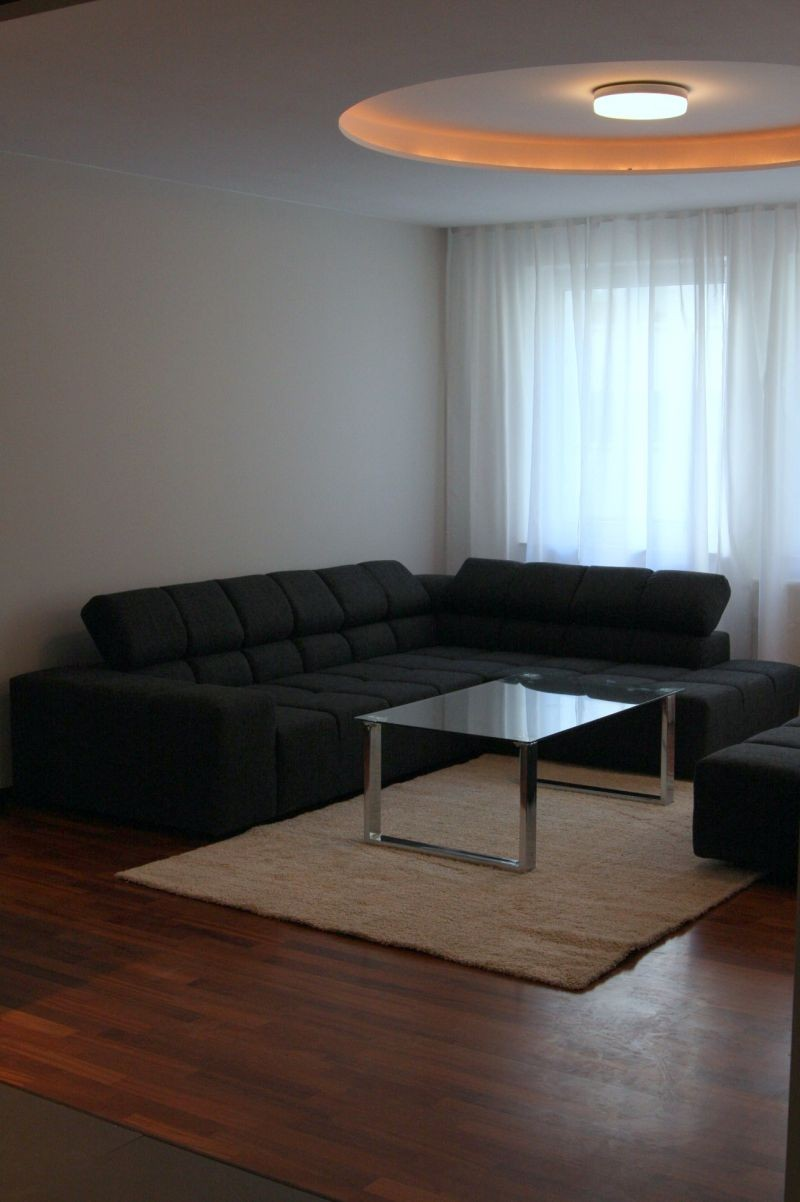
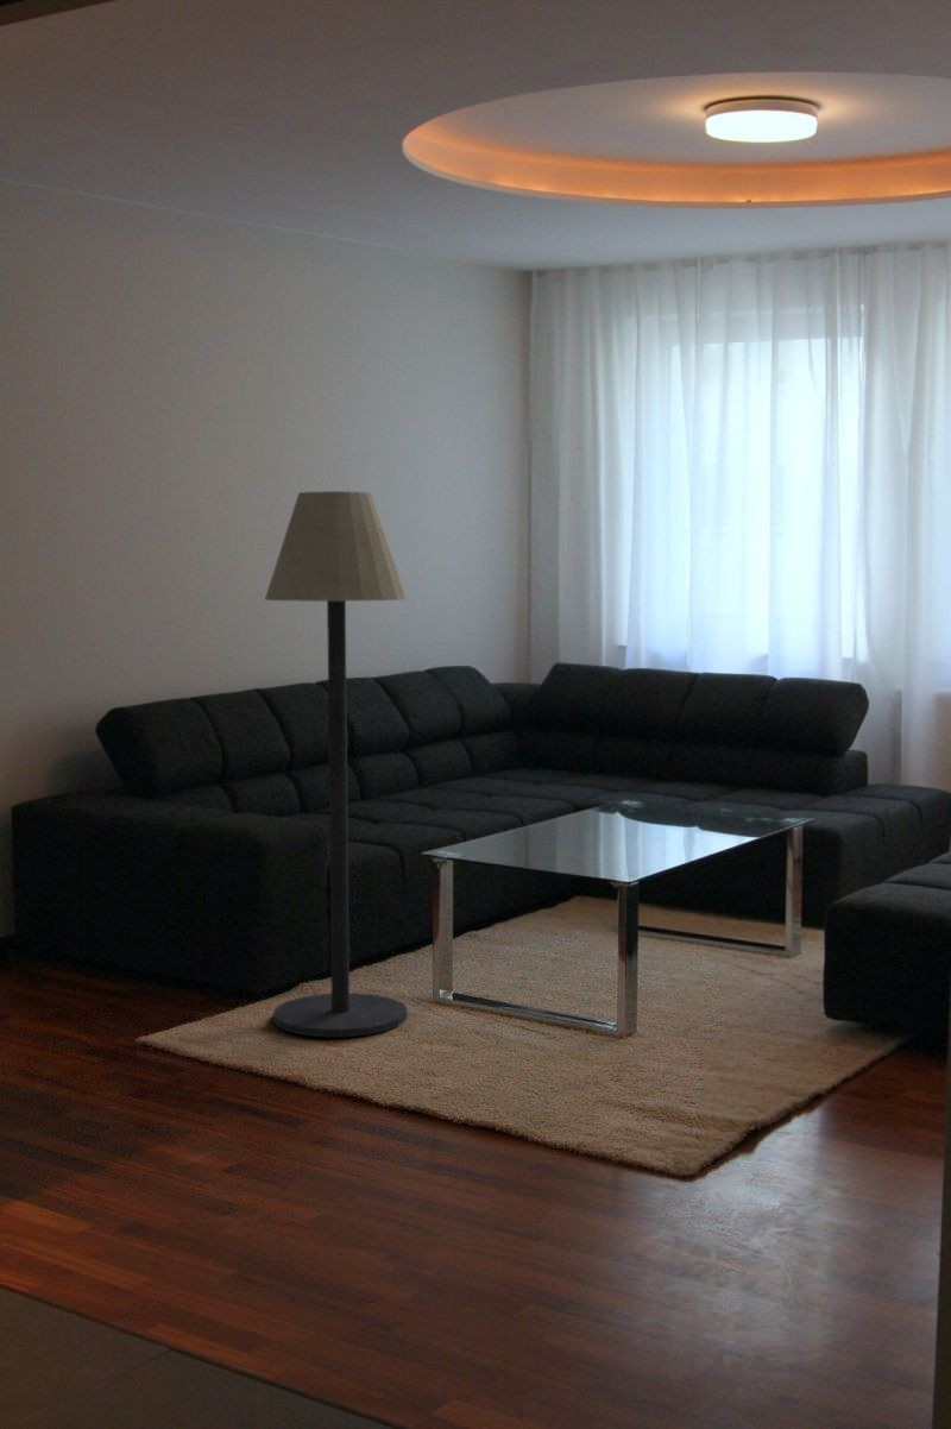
+ floor lamp (338, 758)
